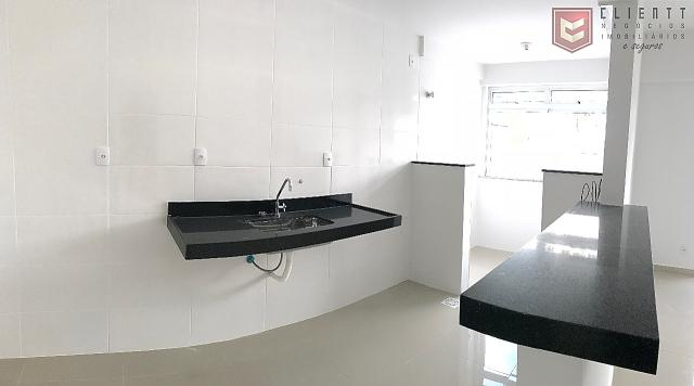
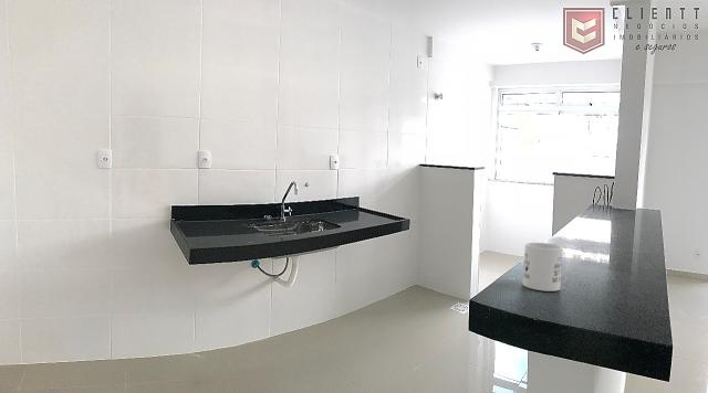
+ mug (542, 264)
